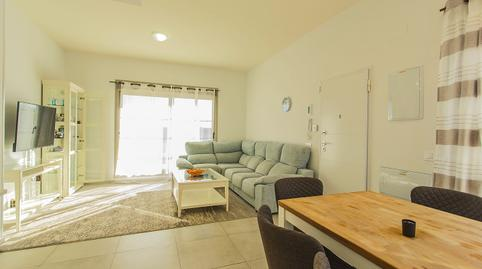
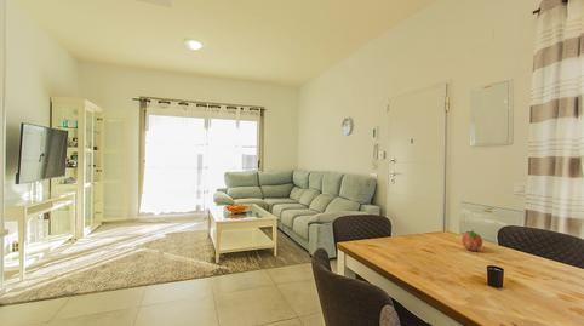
+ fruit (471, 239)
